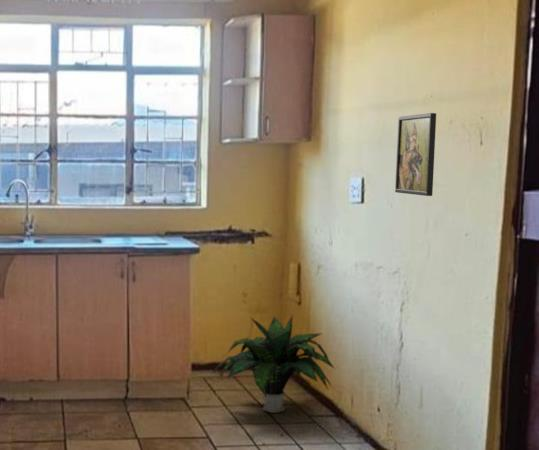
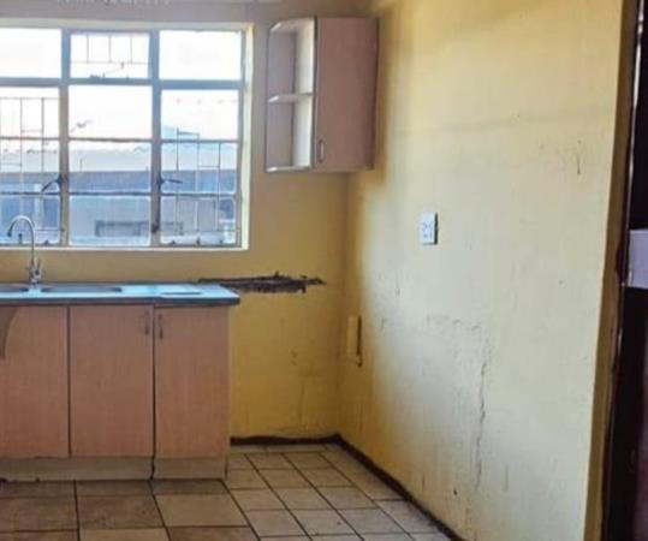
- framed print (414, 154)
- potted plant (274, 362)
